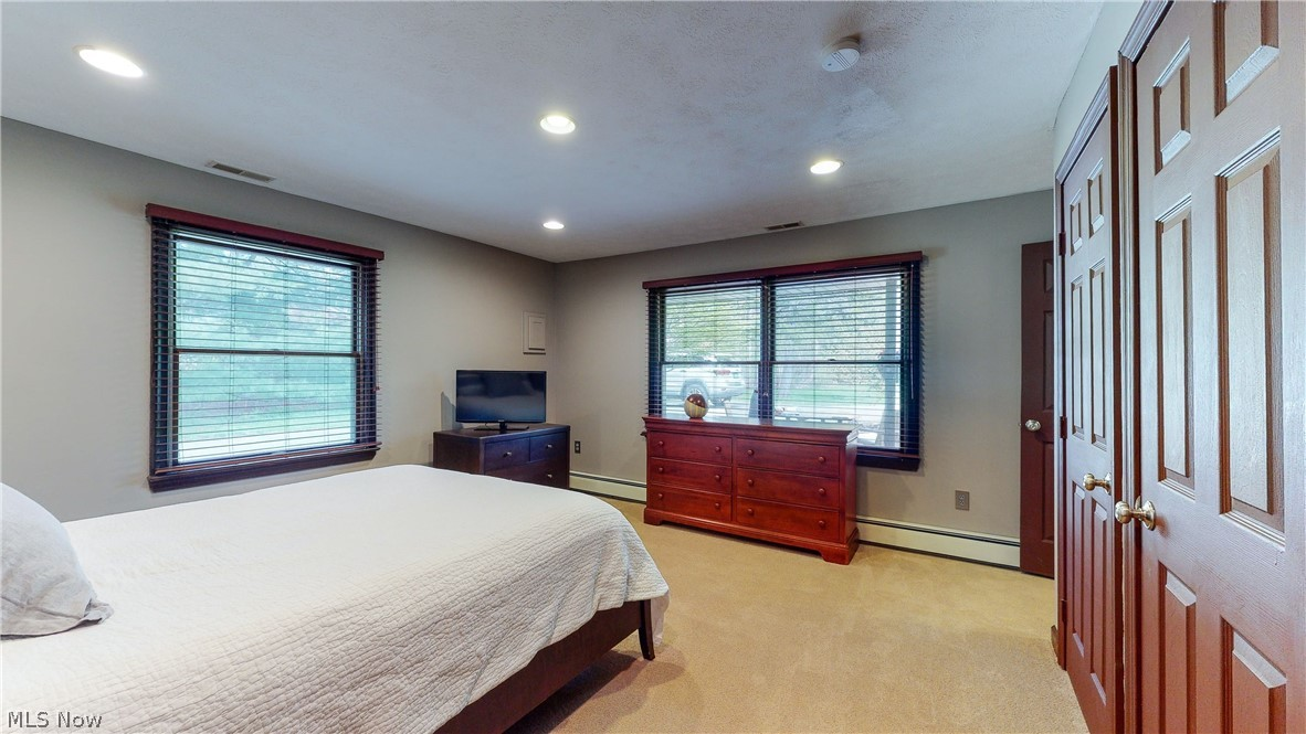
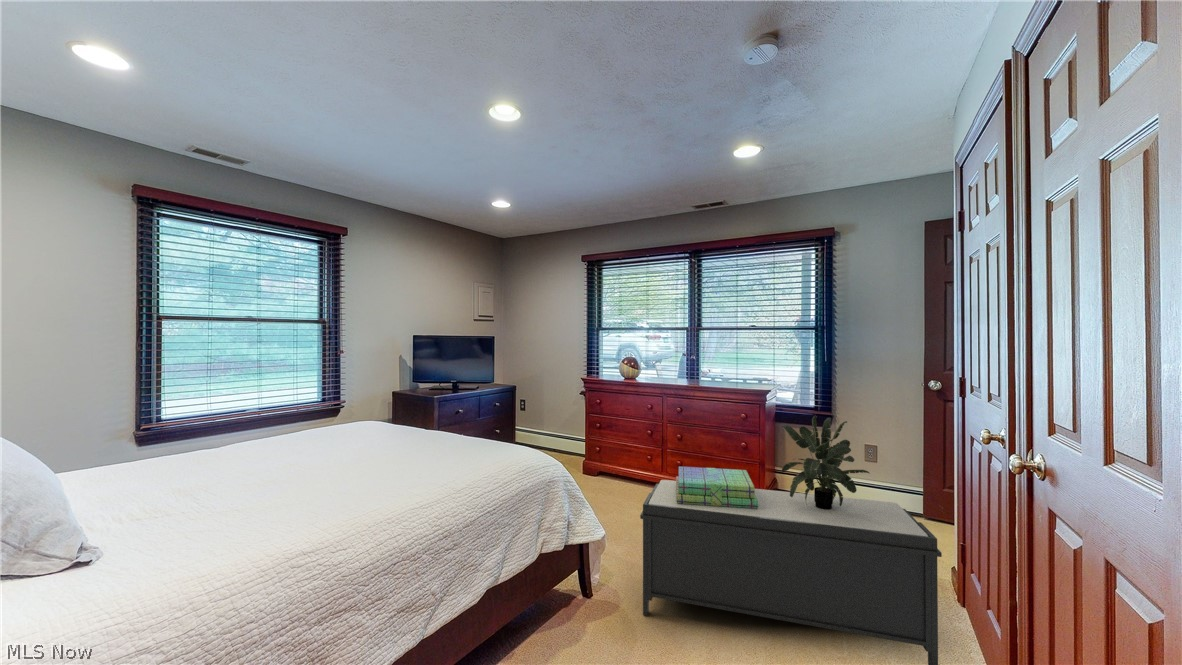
+ potted plant (822, 462)
+ stack of books (713, 485)
+ bench (773, 558)
